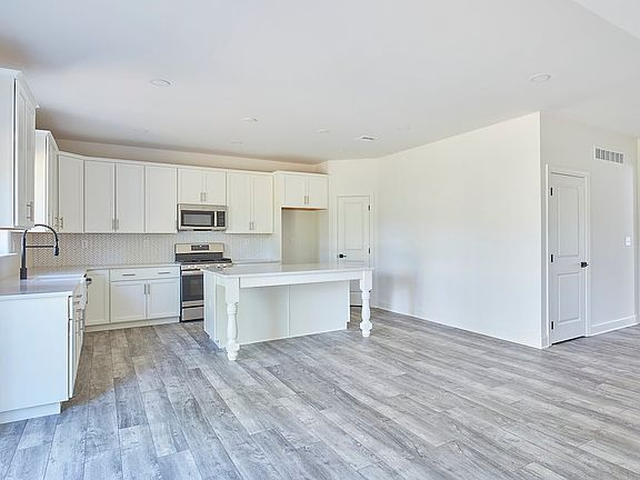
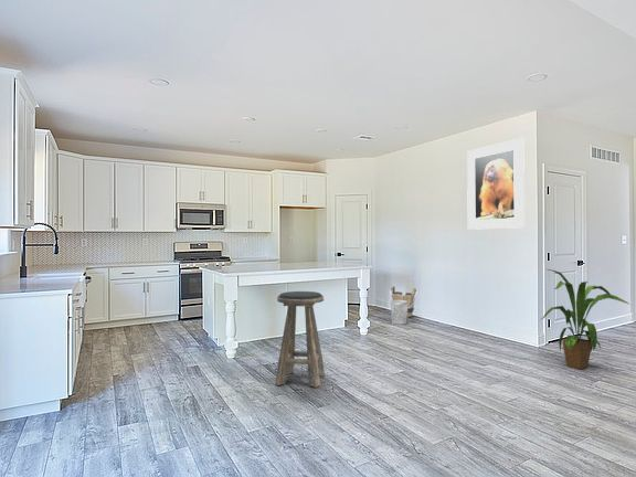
+ wooden bucket (403, 299)
+ house plant (584, 319)
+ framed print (494, 187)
+ stool (306, 336)
+ wastebasket (399, 311)
